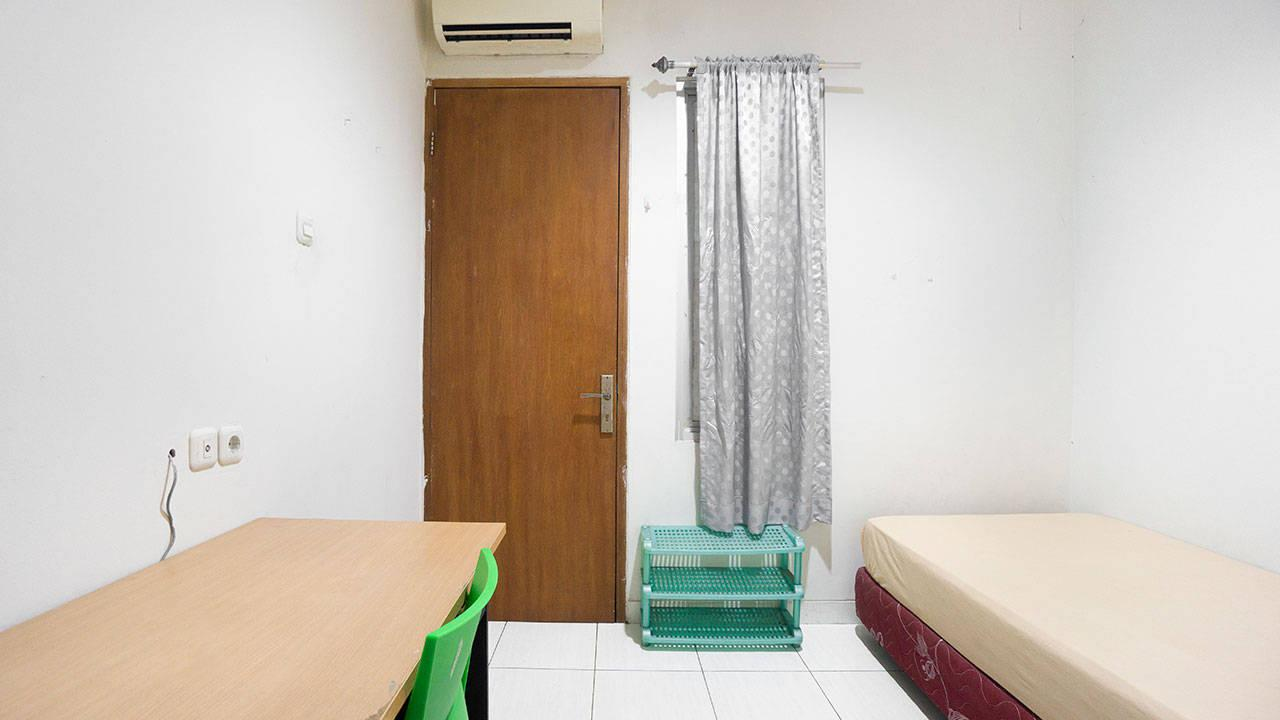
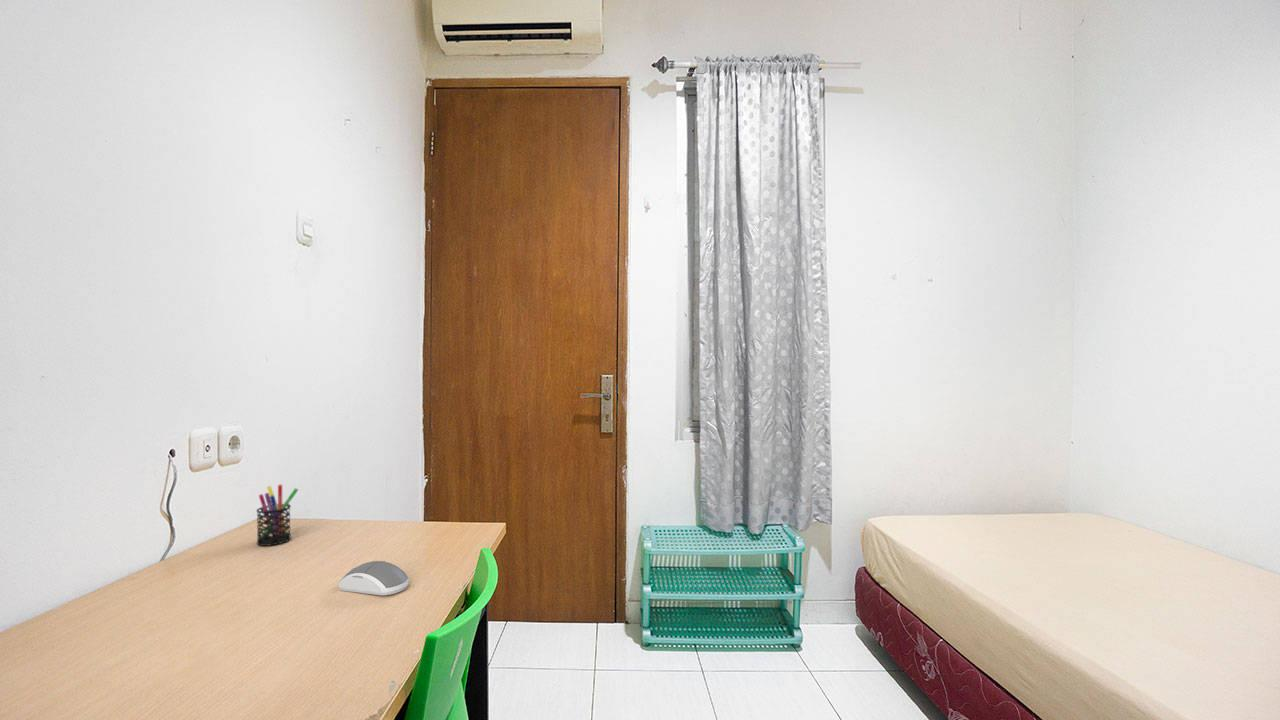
+ computer mouse (375, 574)
+ pen holder (278, 511)
